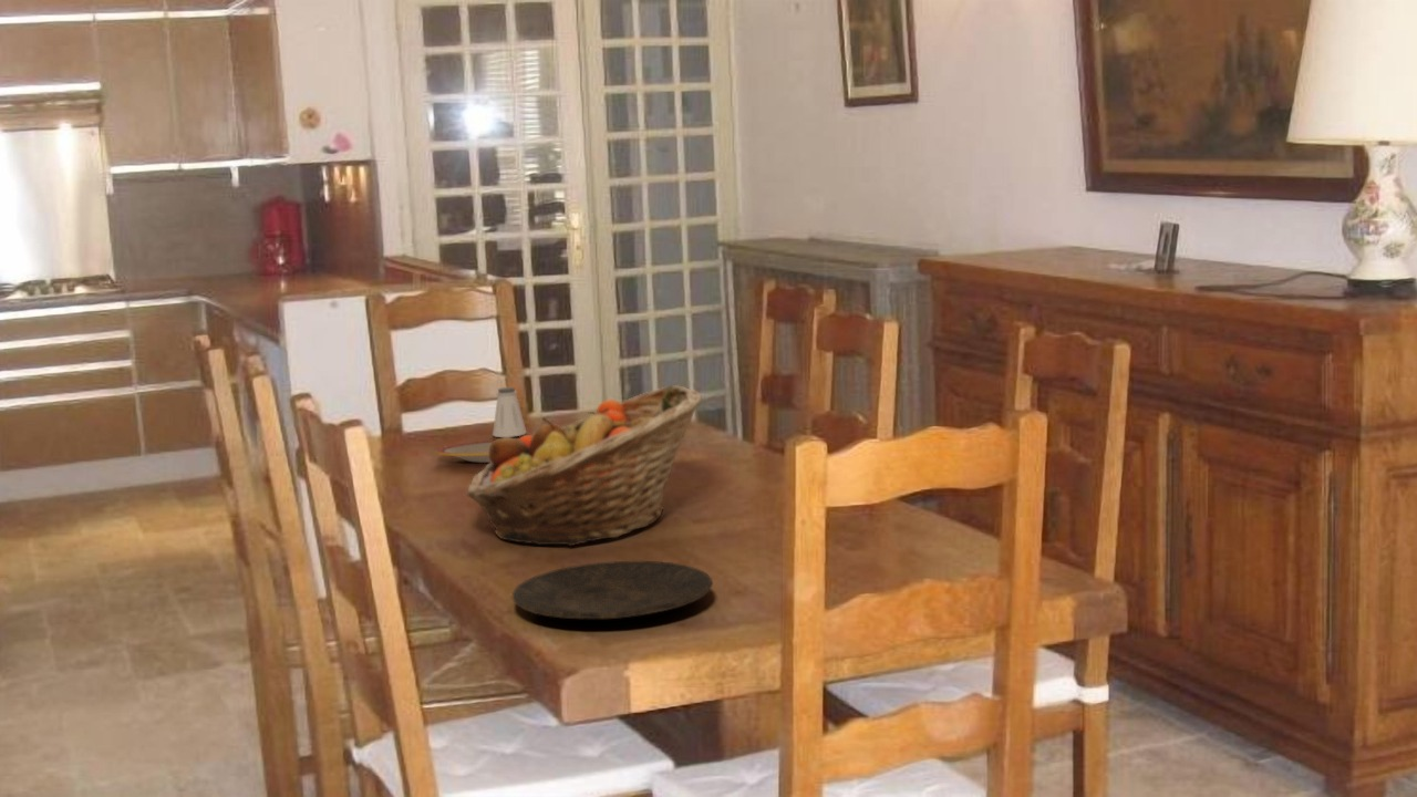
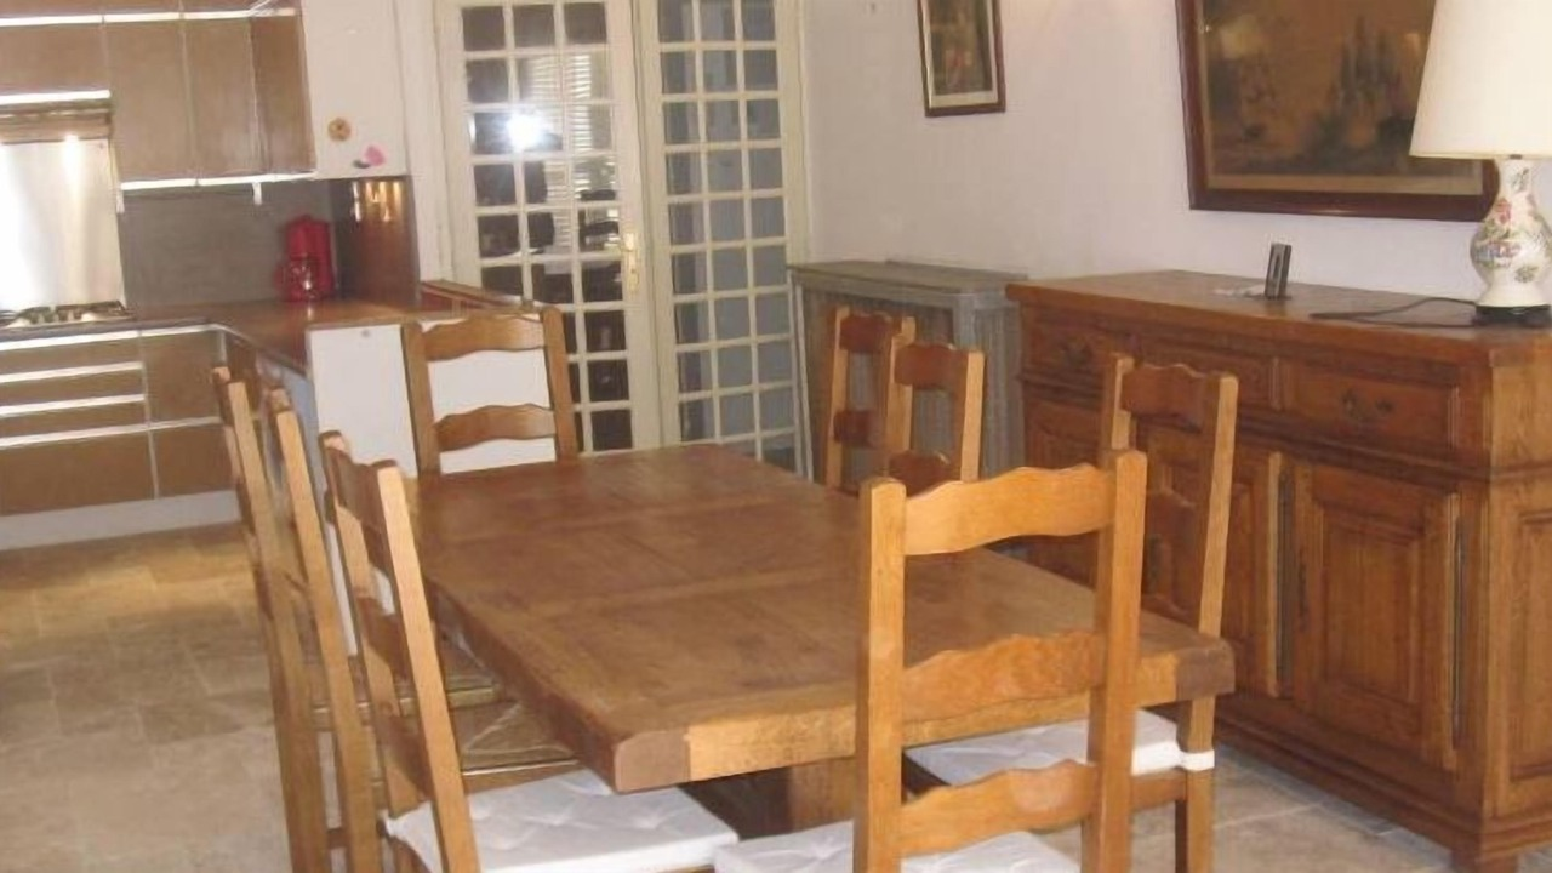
- plate (612, 594)
- plate (494, 441)
- fruit basket (586, 460)
- saltshaker (507, 411)
